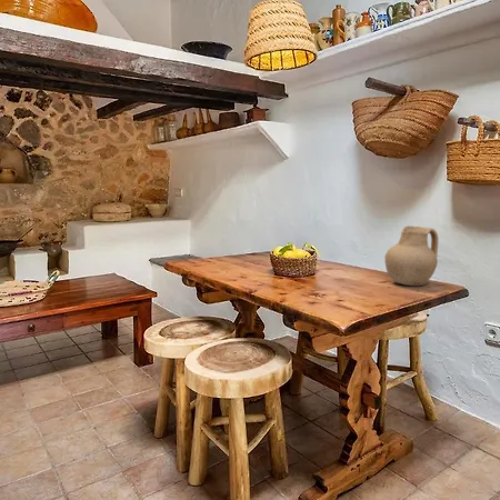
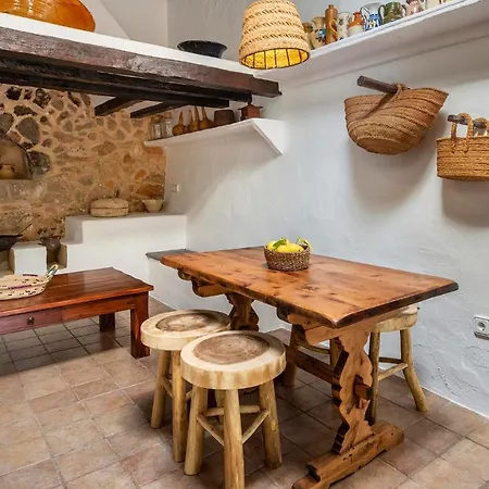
- ceramic pitcher (411, 254)
